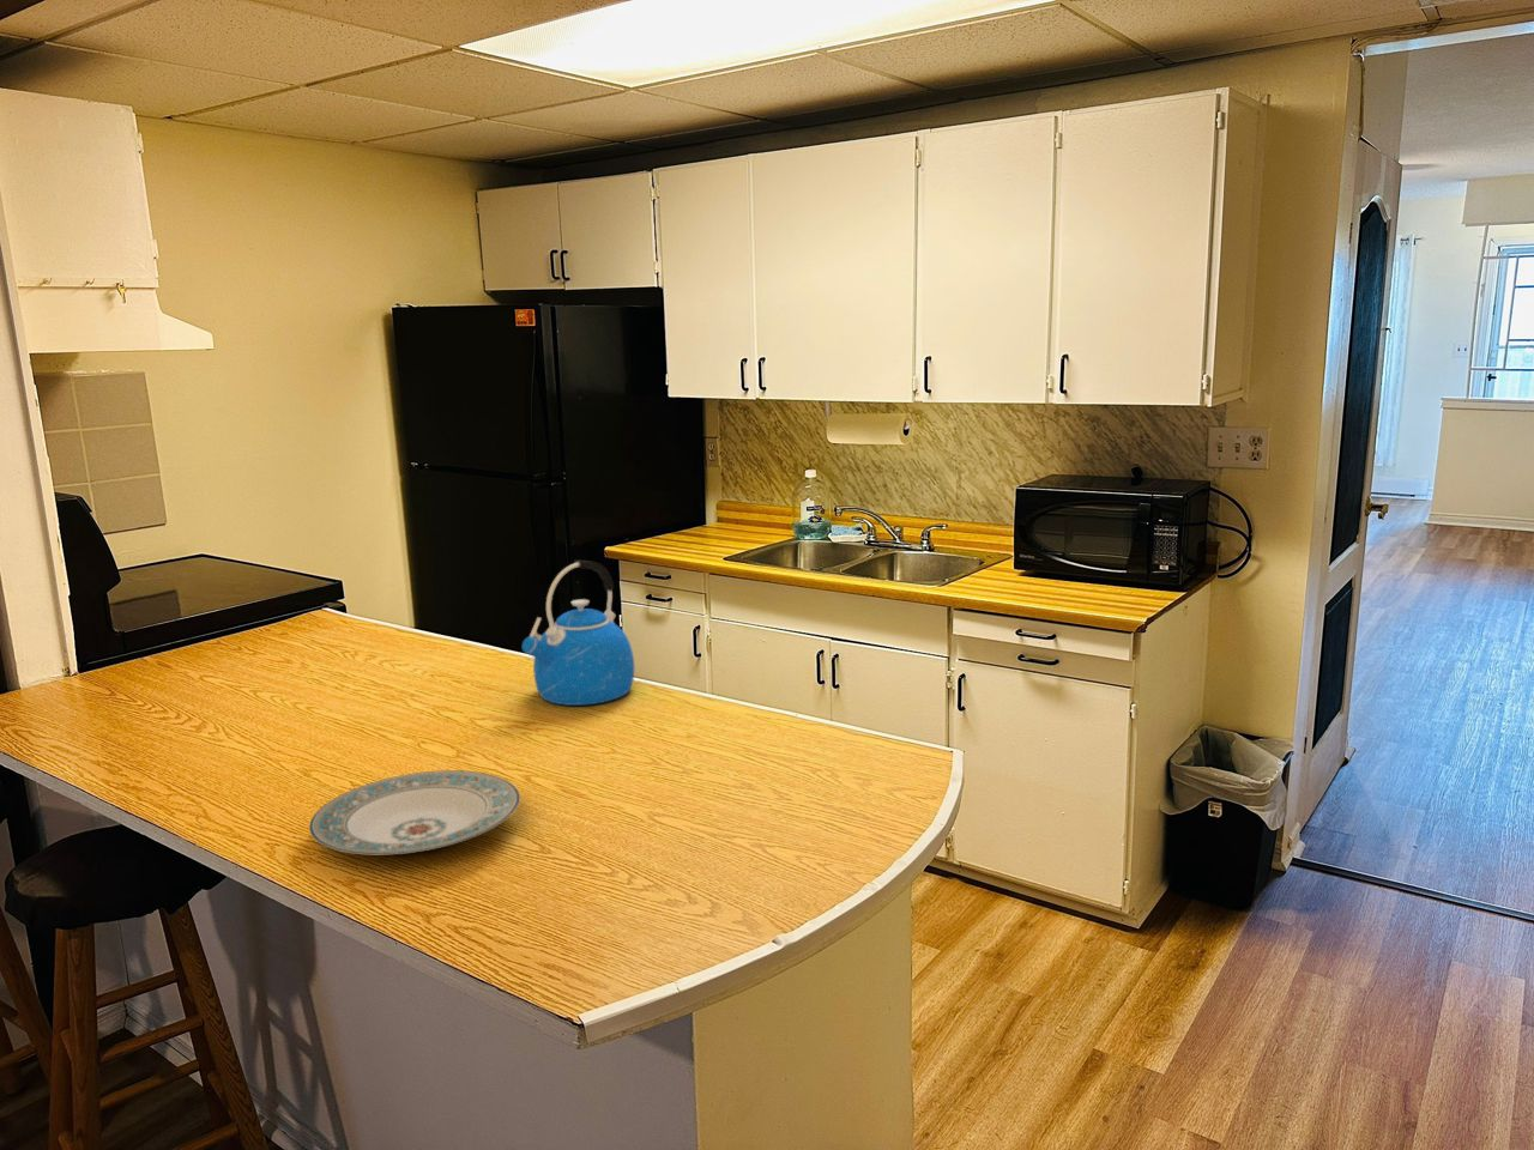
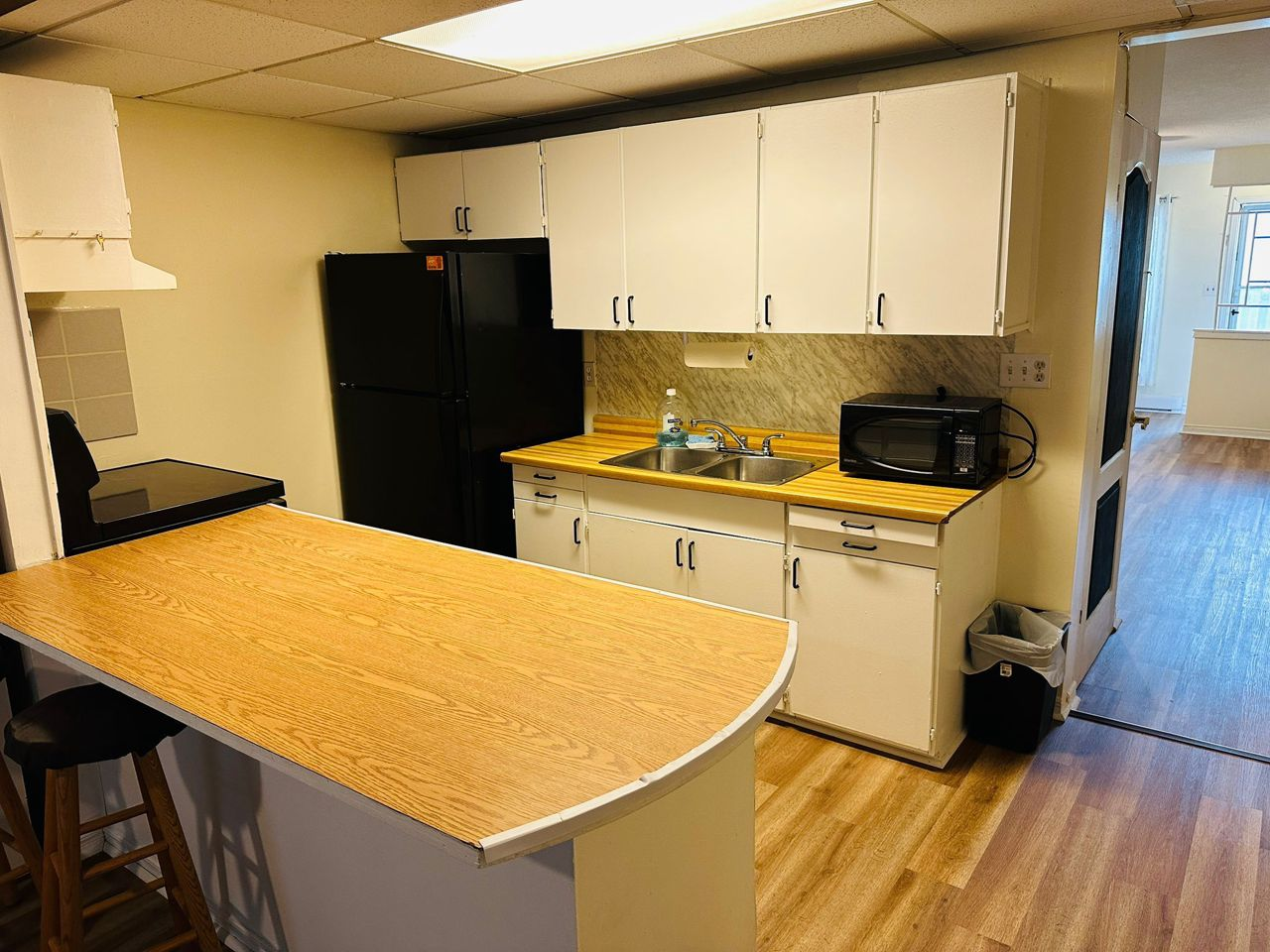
- plate (418, 819)
- kettle (571, 629)
